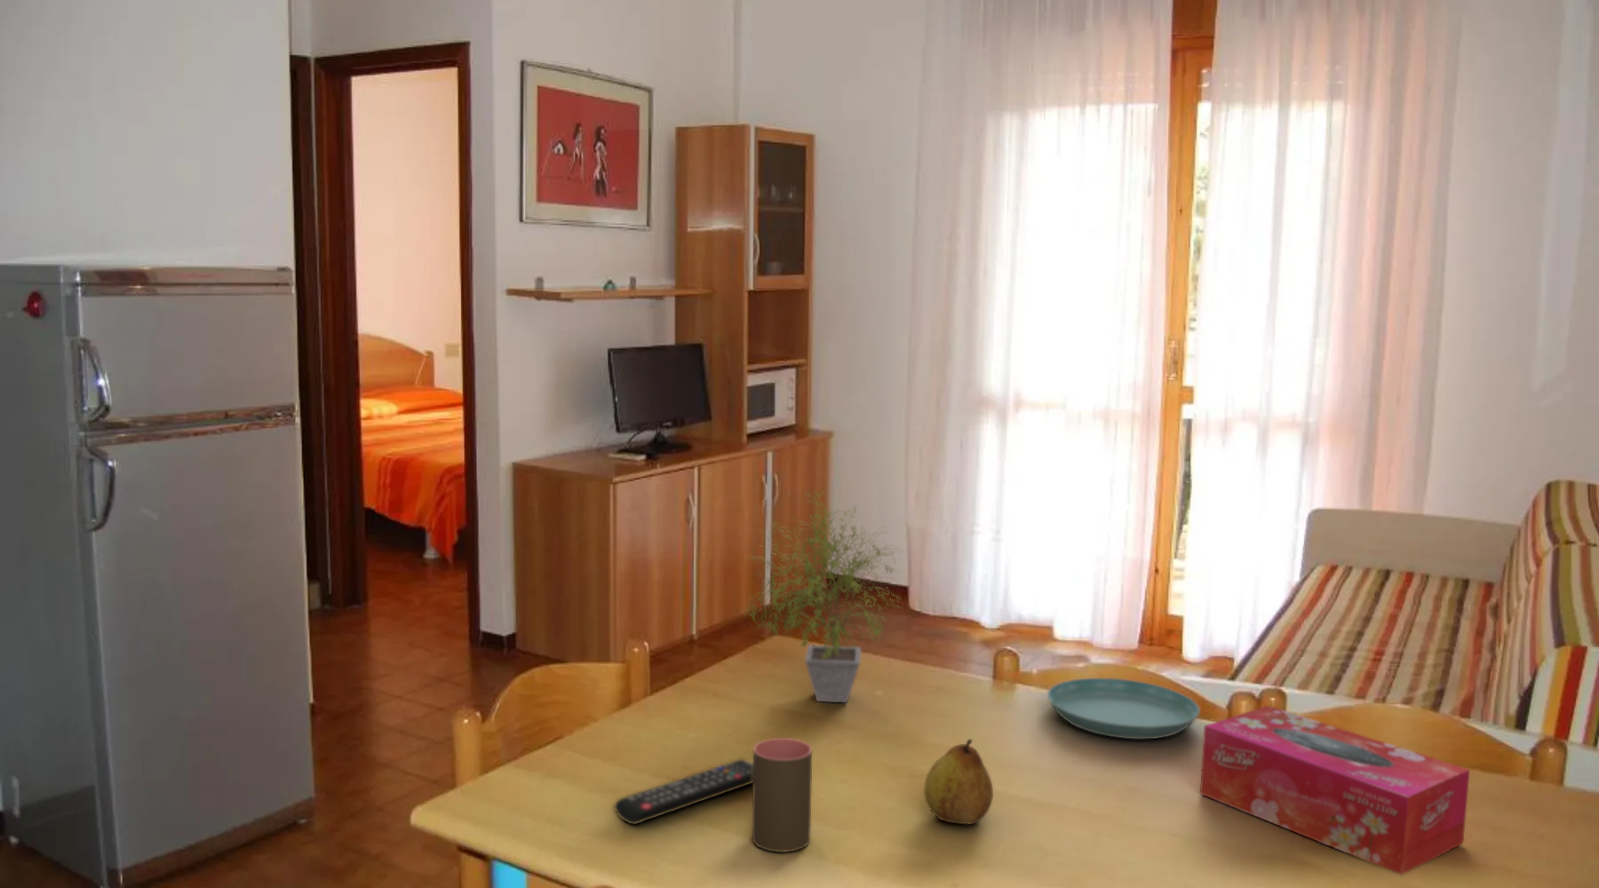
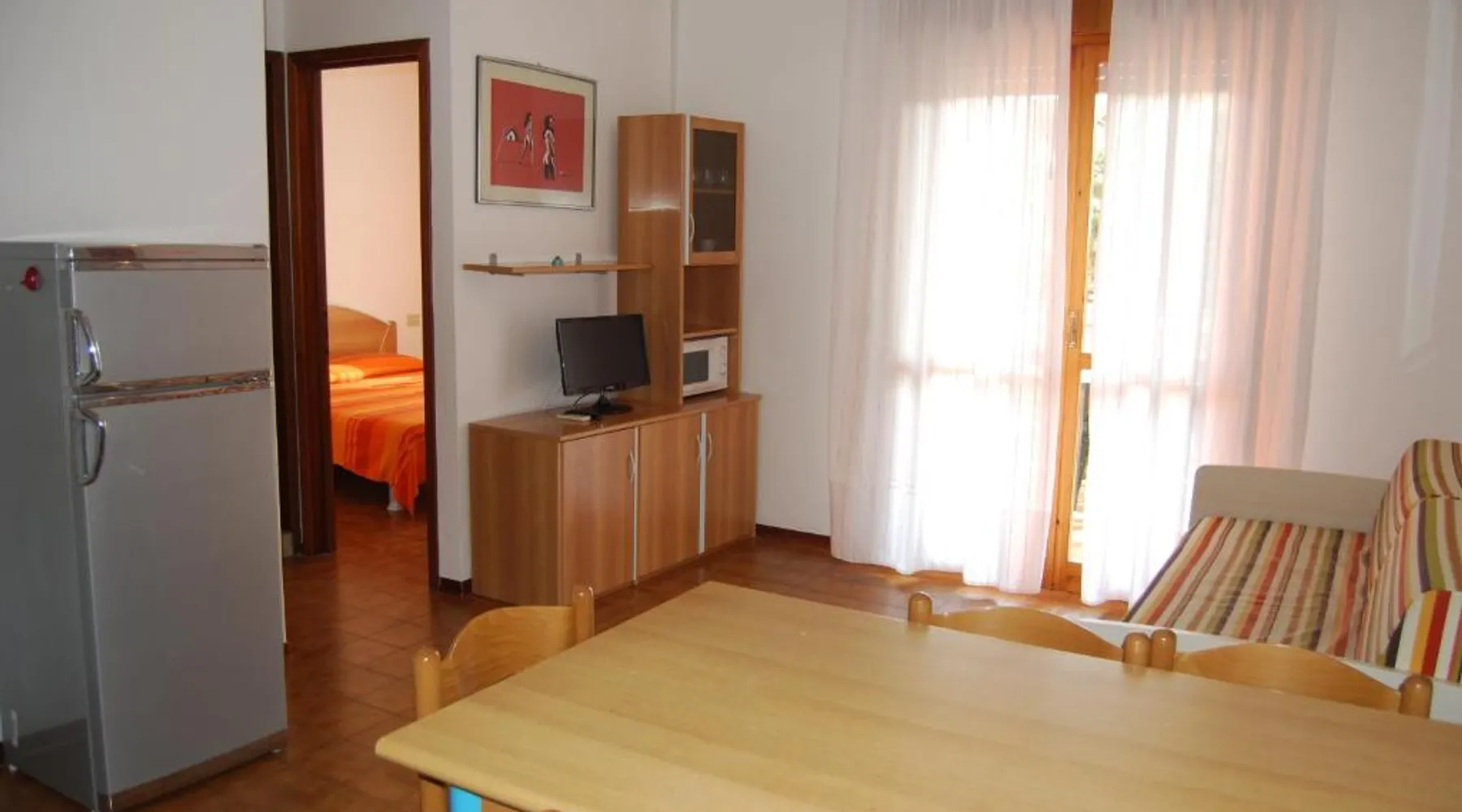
- remote control (695, 791)
- saucer (1122, 710)
- fruit (958, 775)
- cup (782, 794)
- tissue box (1328, 782)
- potted plant (824, 599)
